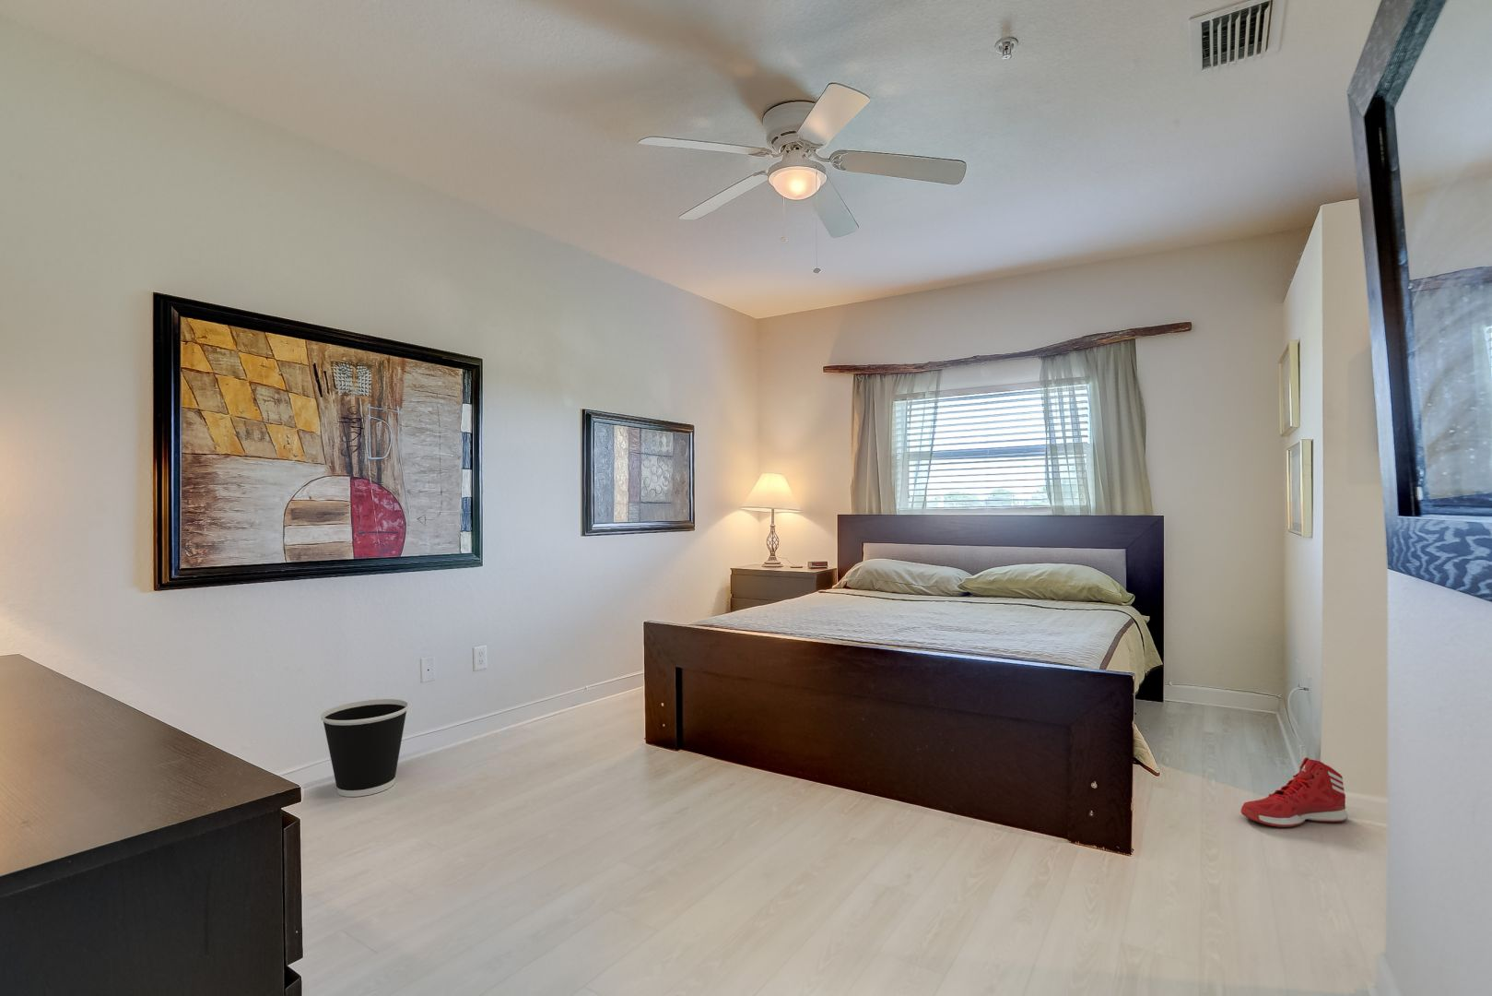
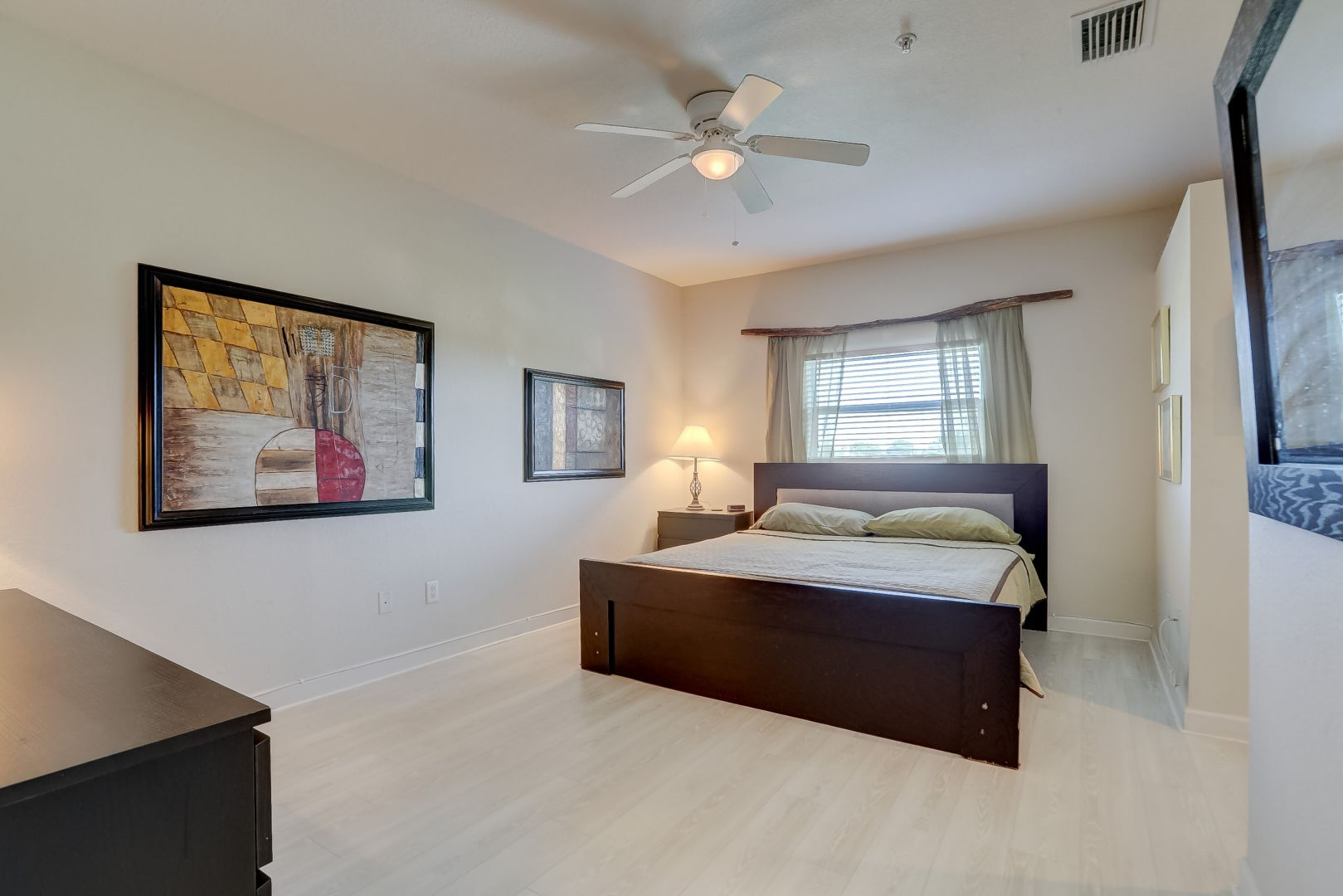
- wastebasket (366, 747)
- sneaker (1293, 788)
